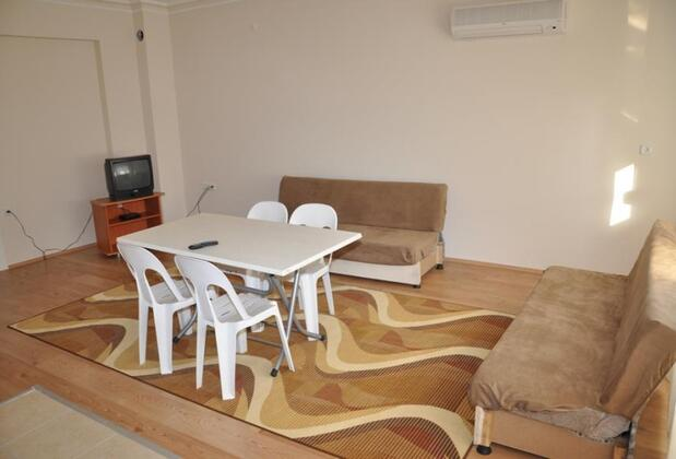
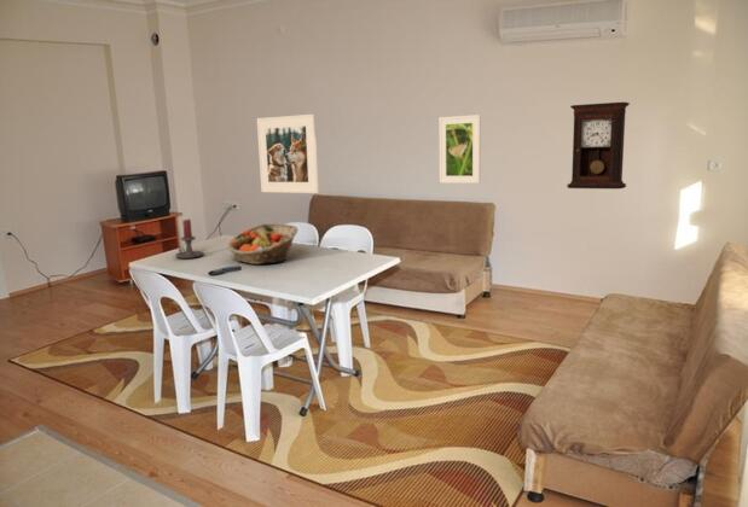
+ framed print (459, 150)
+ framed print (286, 155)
+ fruit basket (262, 243)
+ candle holder (186, 237)
+ pendulum clock (597, 146)
